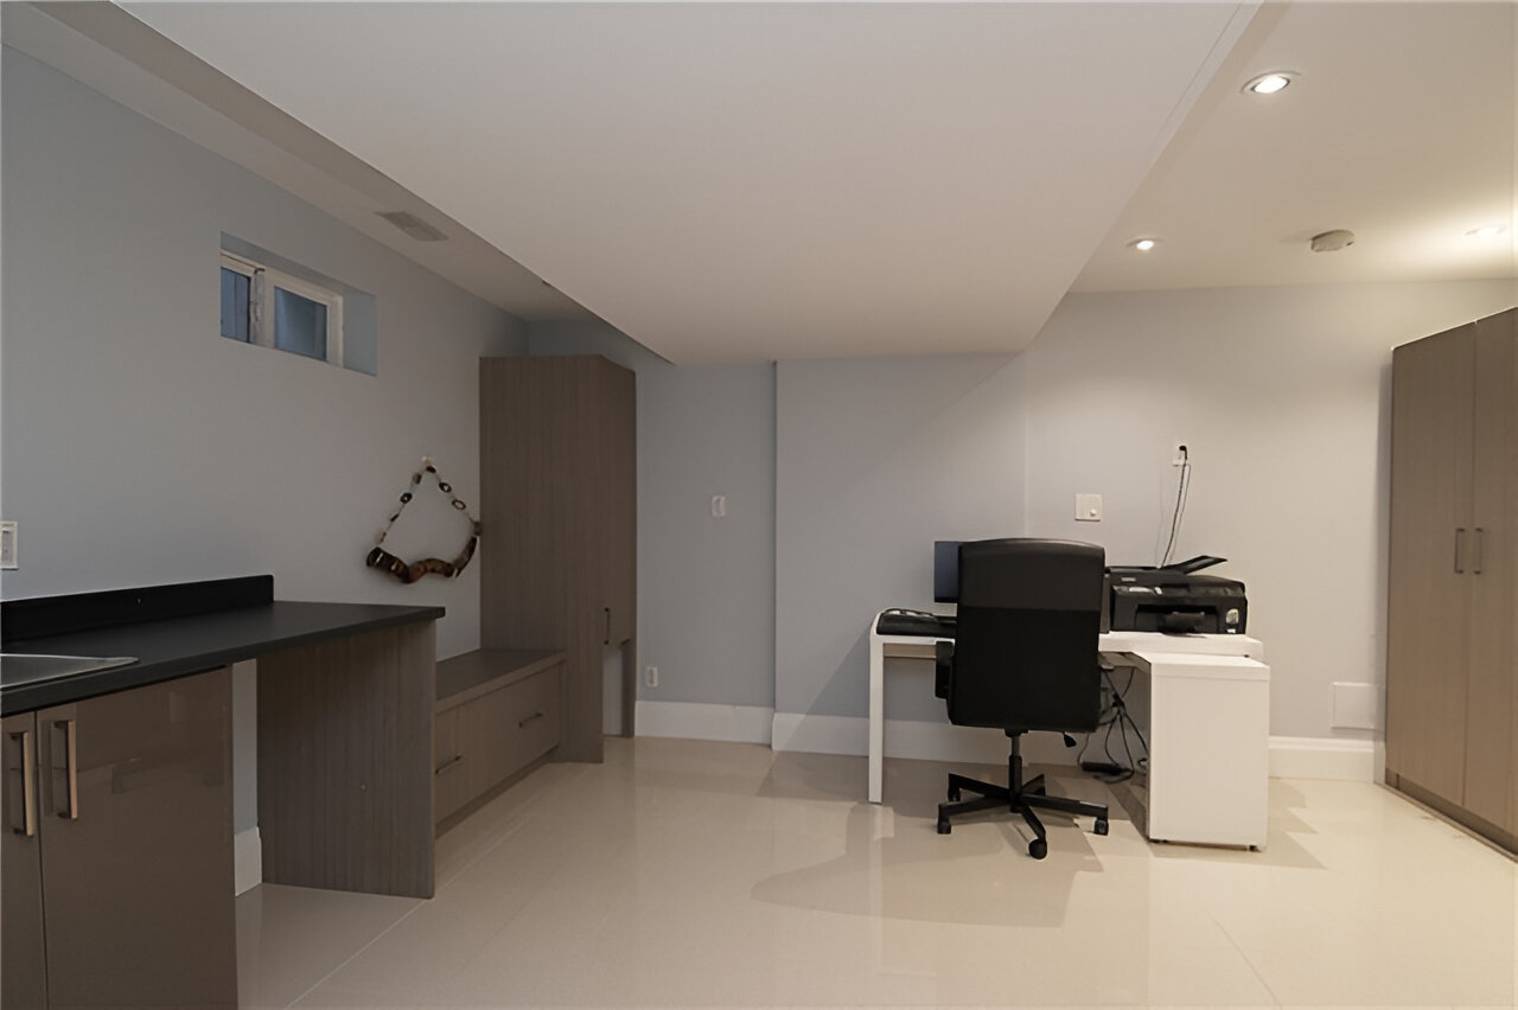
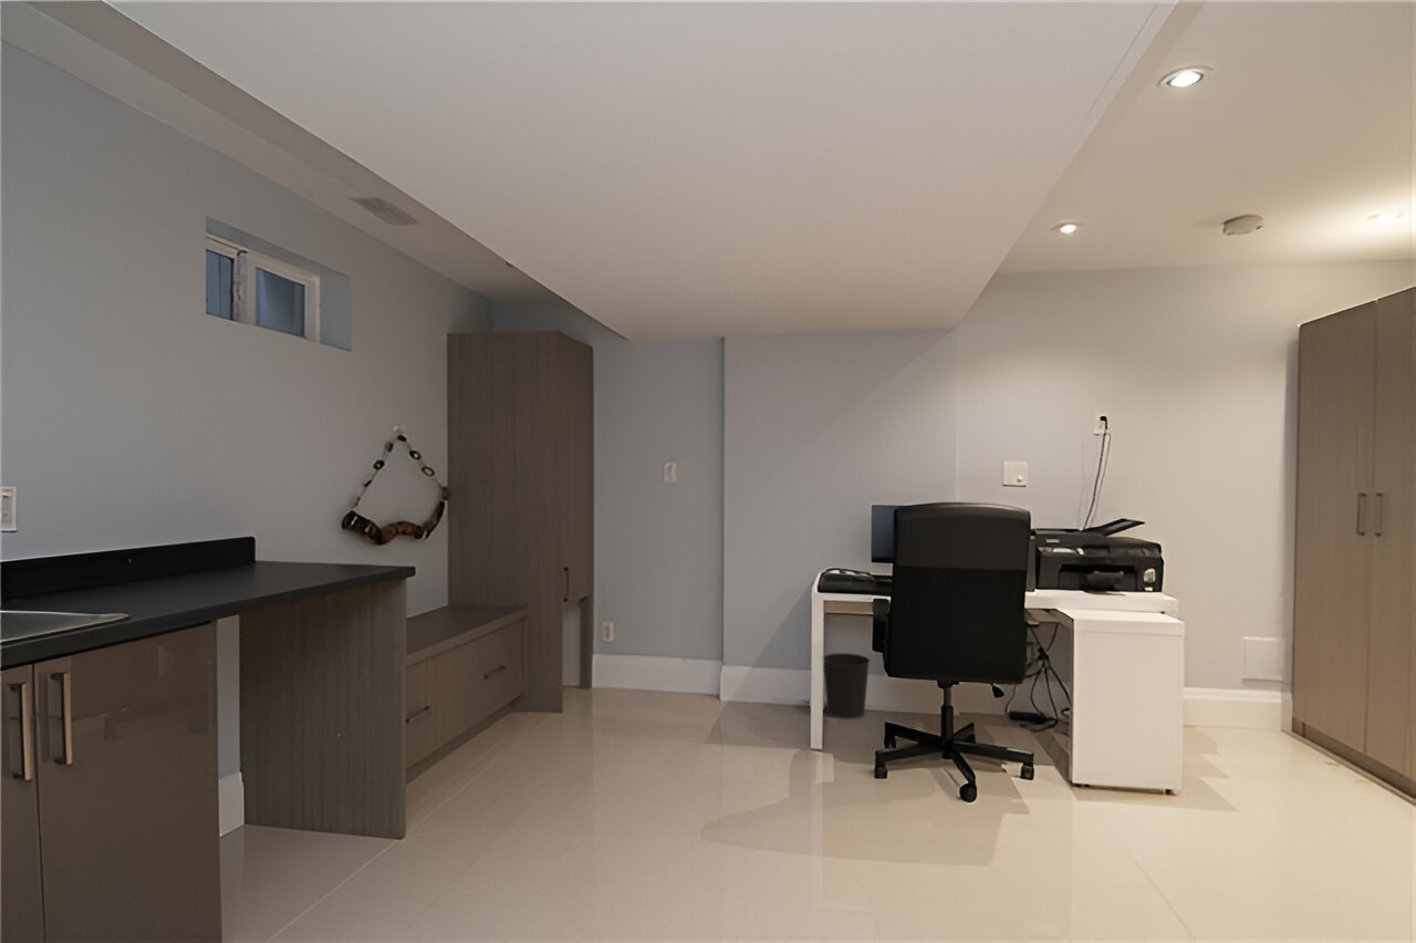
+ wastebasket (845, 686)
